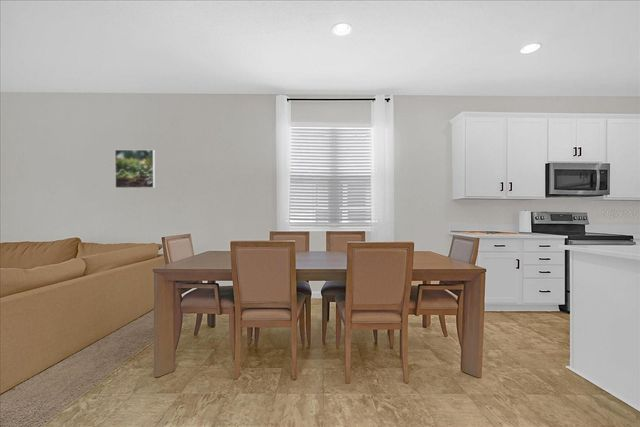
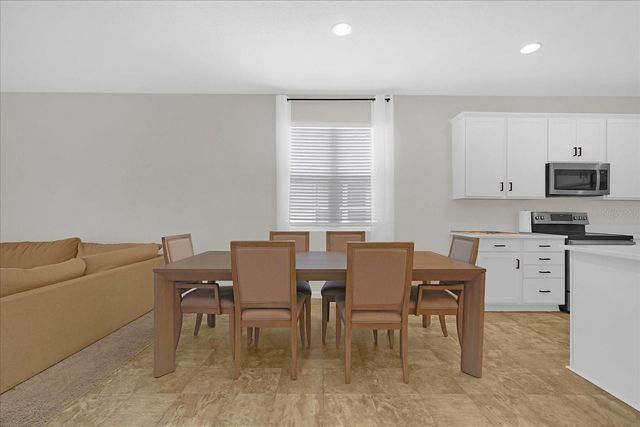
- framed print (134, 168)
